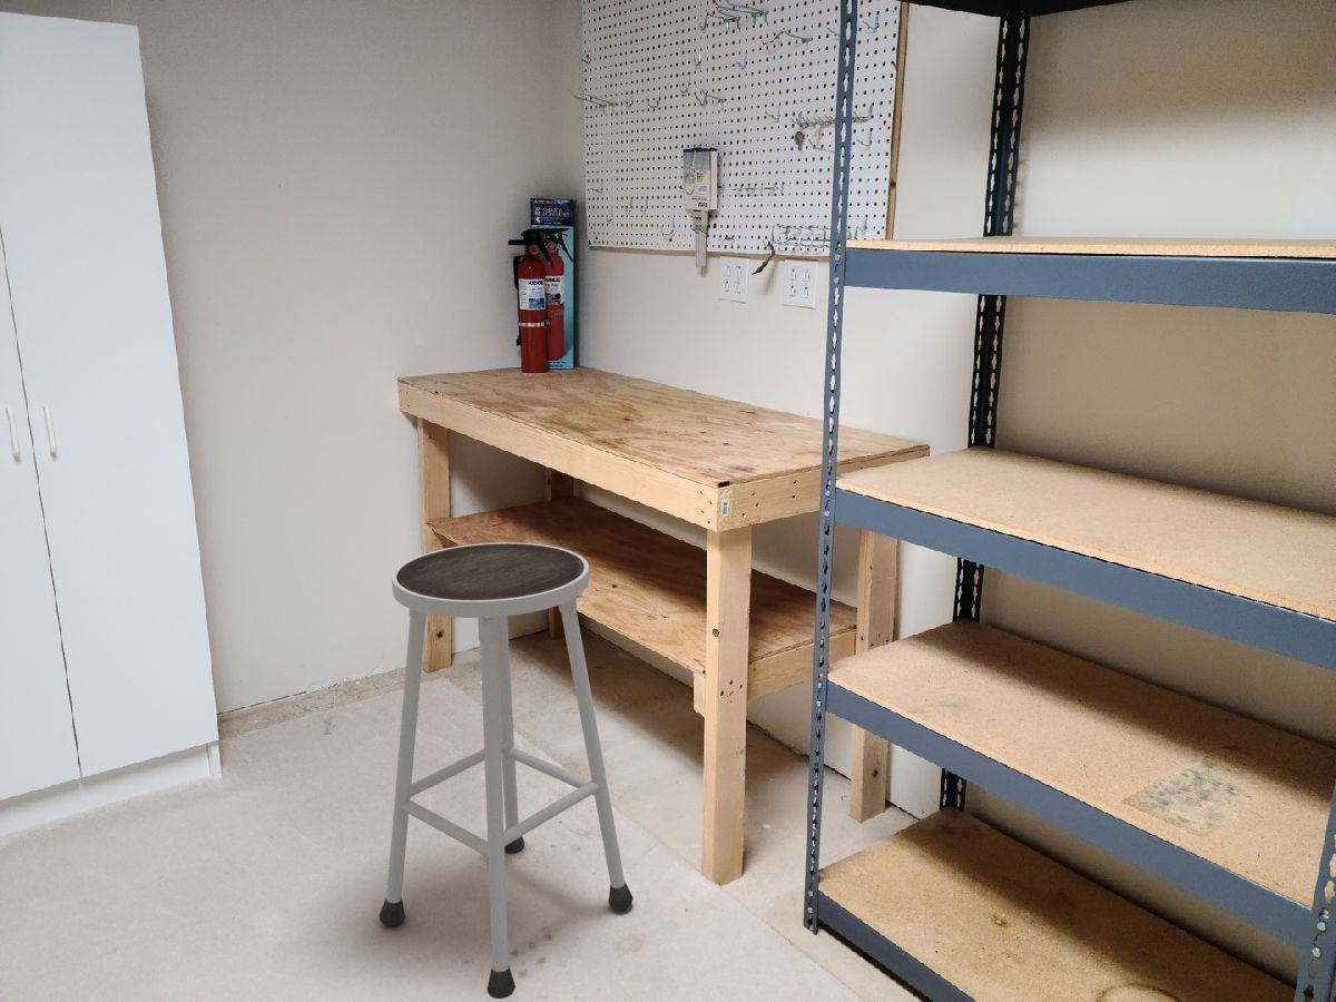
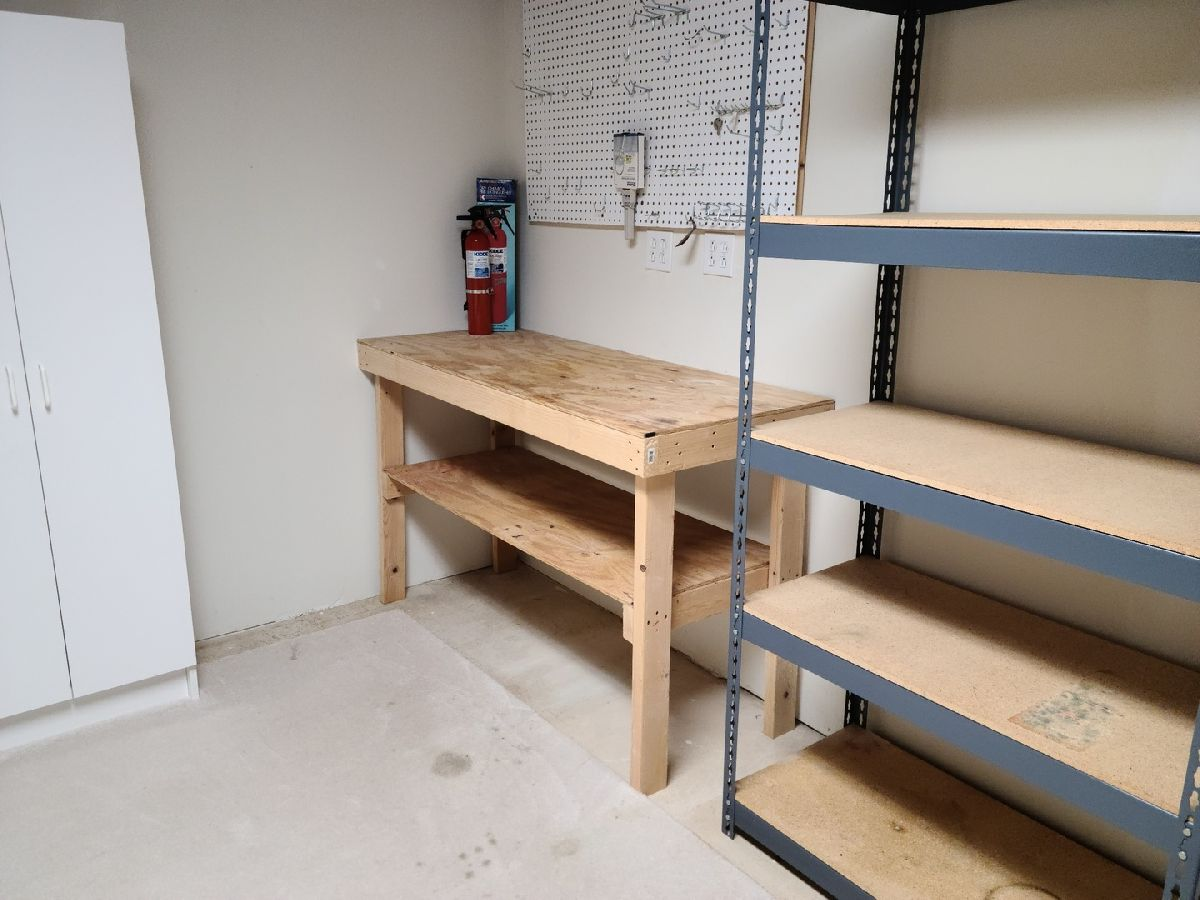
- stool (500, 748)
